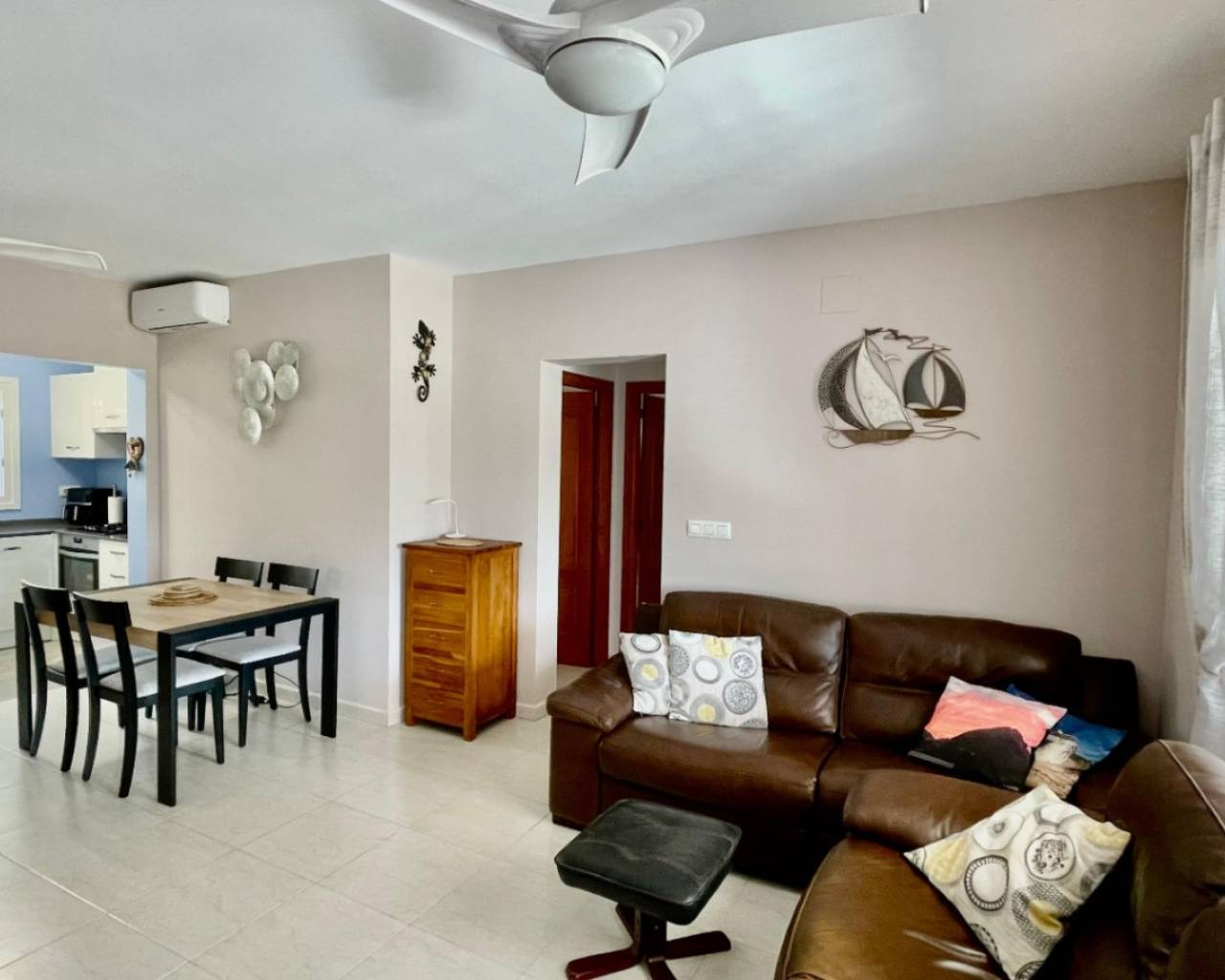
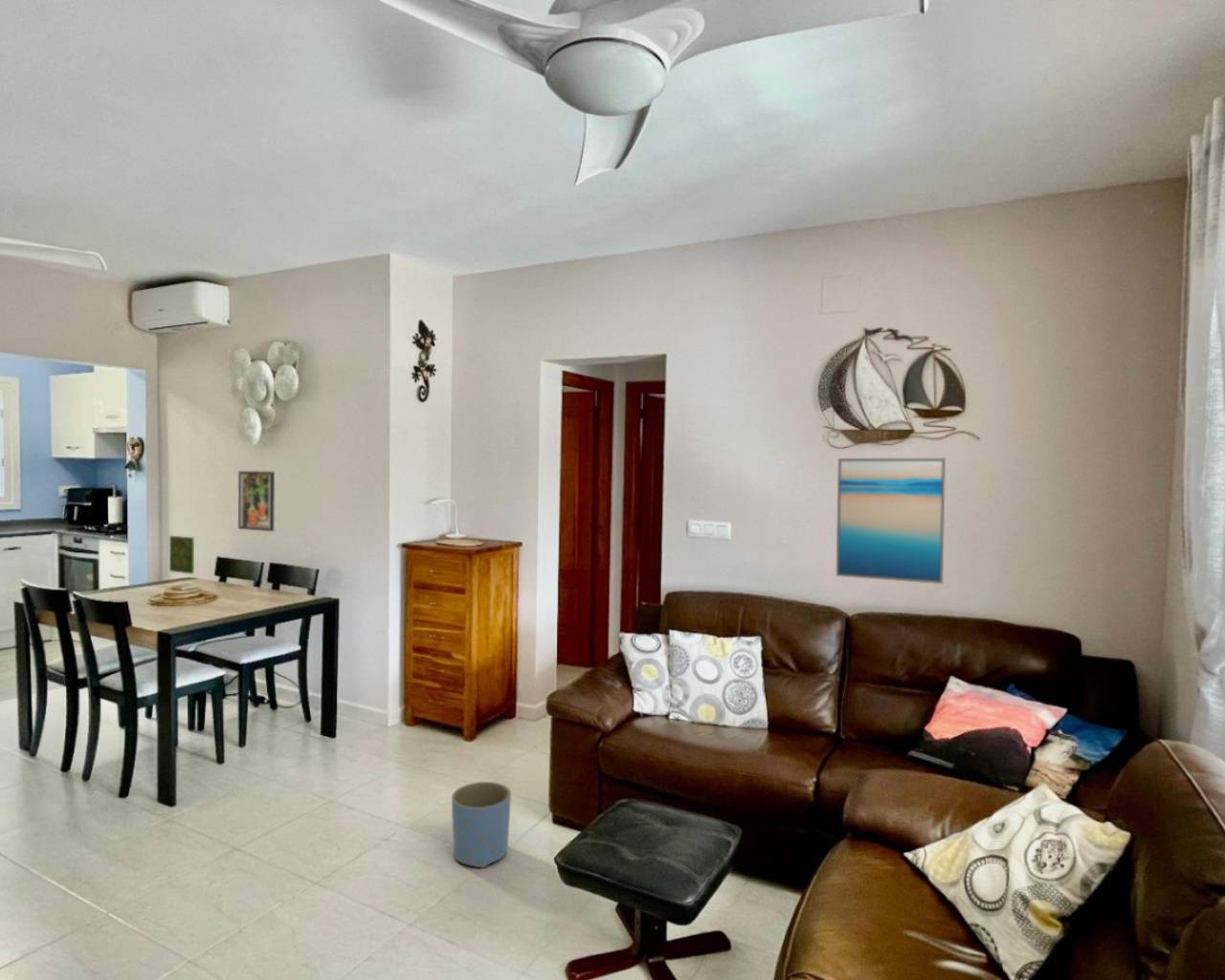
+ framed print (256, 501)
+ wall art (889, 519)
+ planter (480, 823)
+ decorative tile (181, 554)
